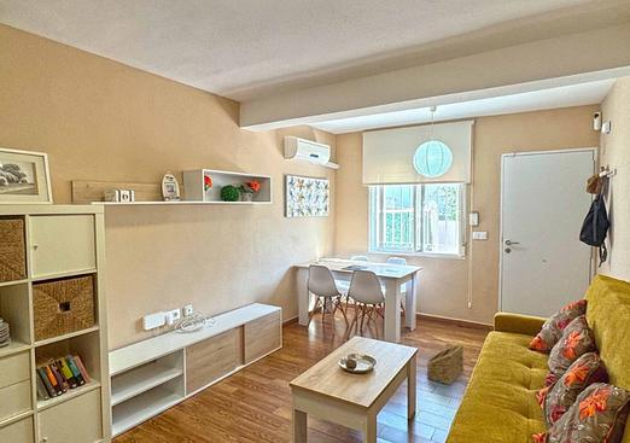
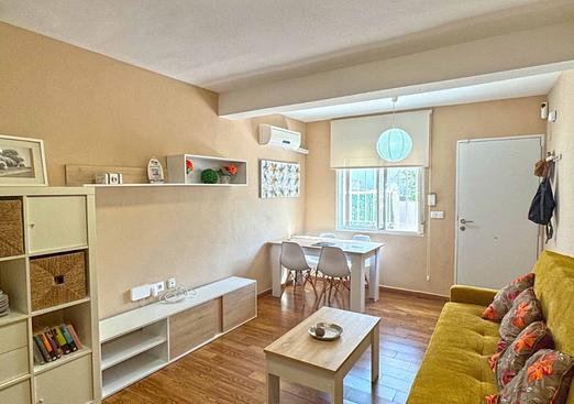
- basket (443, 360)
